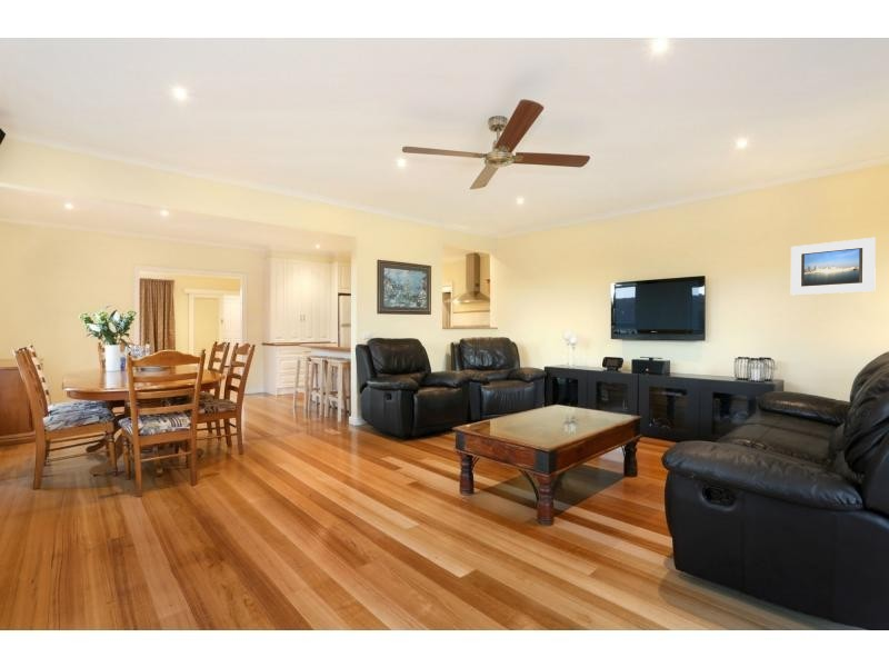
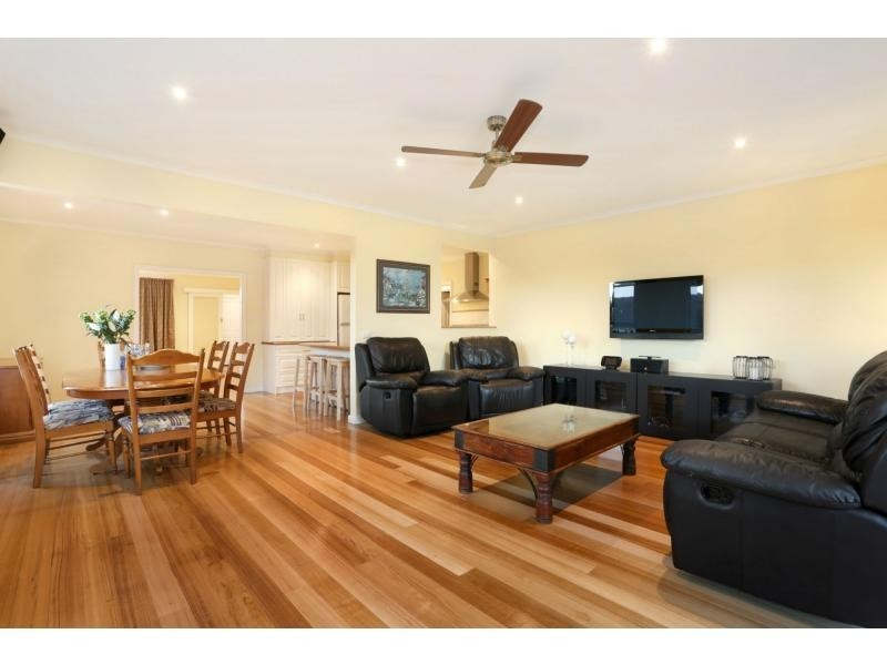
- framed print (830, 268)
